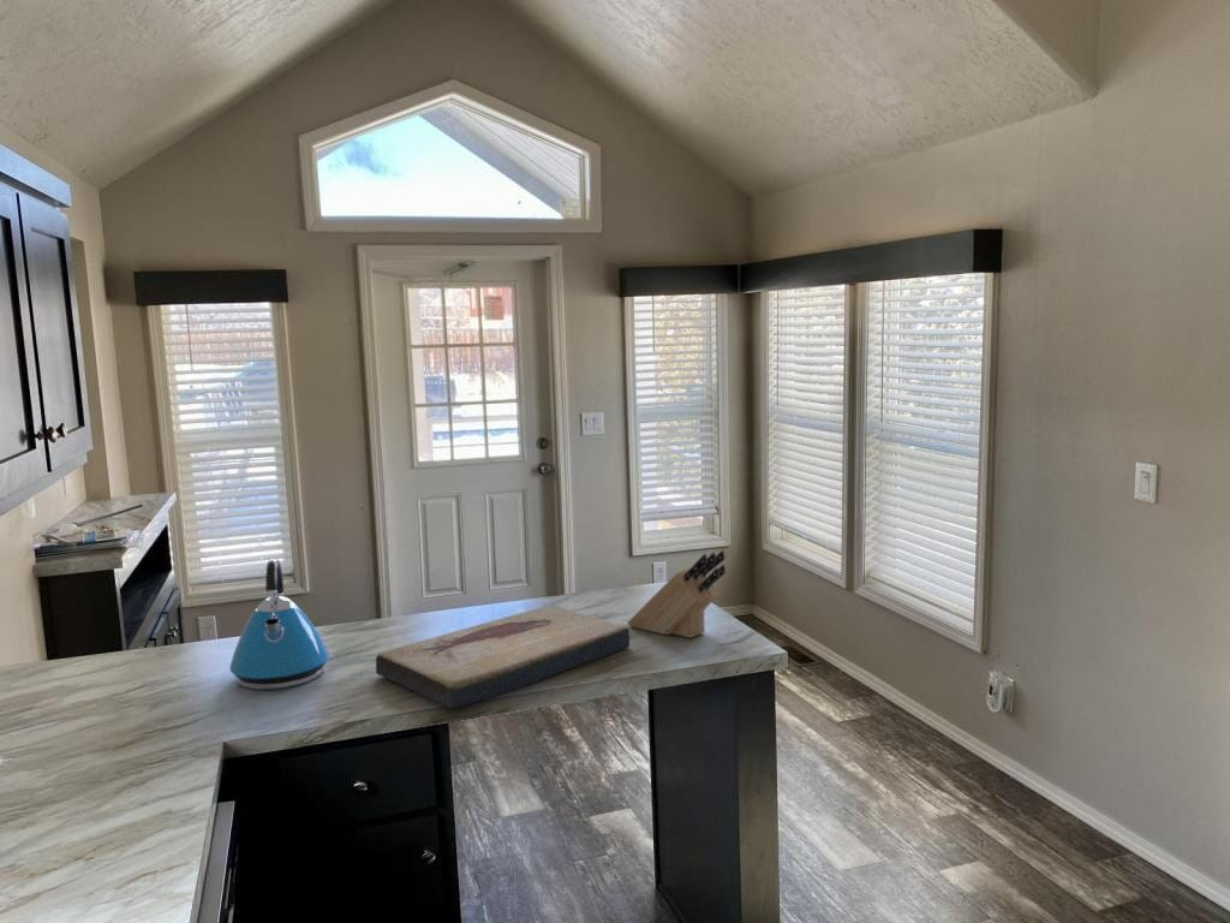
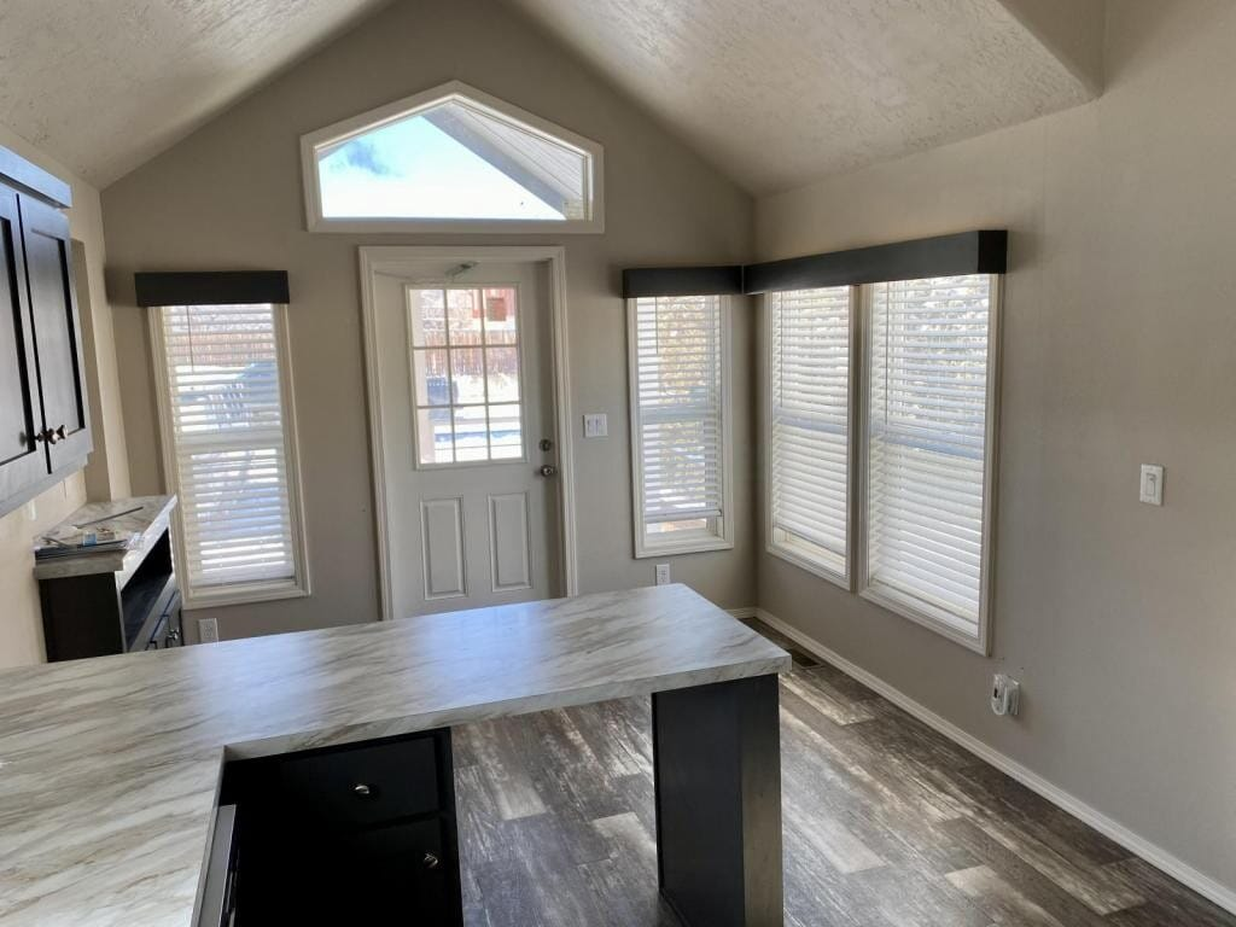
- fish fossil (508, 649)
- kettle (276, 617)
- knife block (677, 588)
